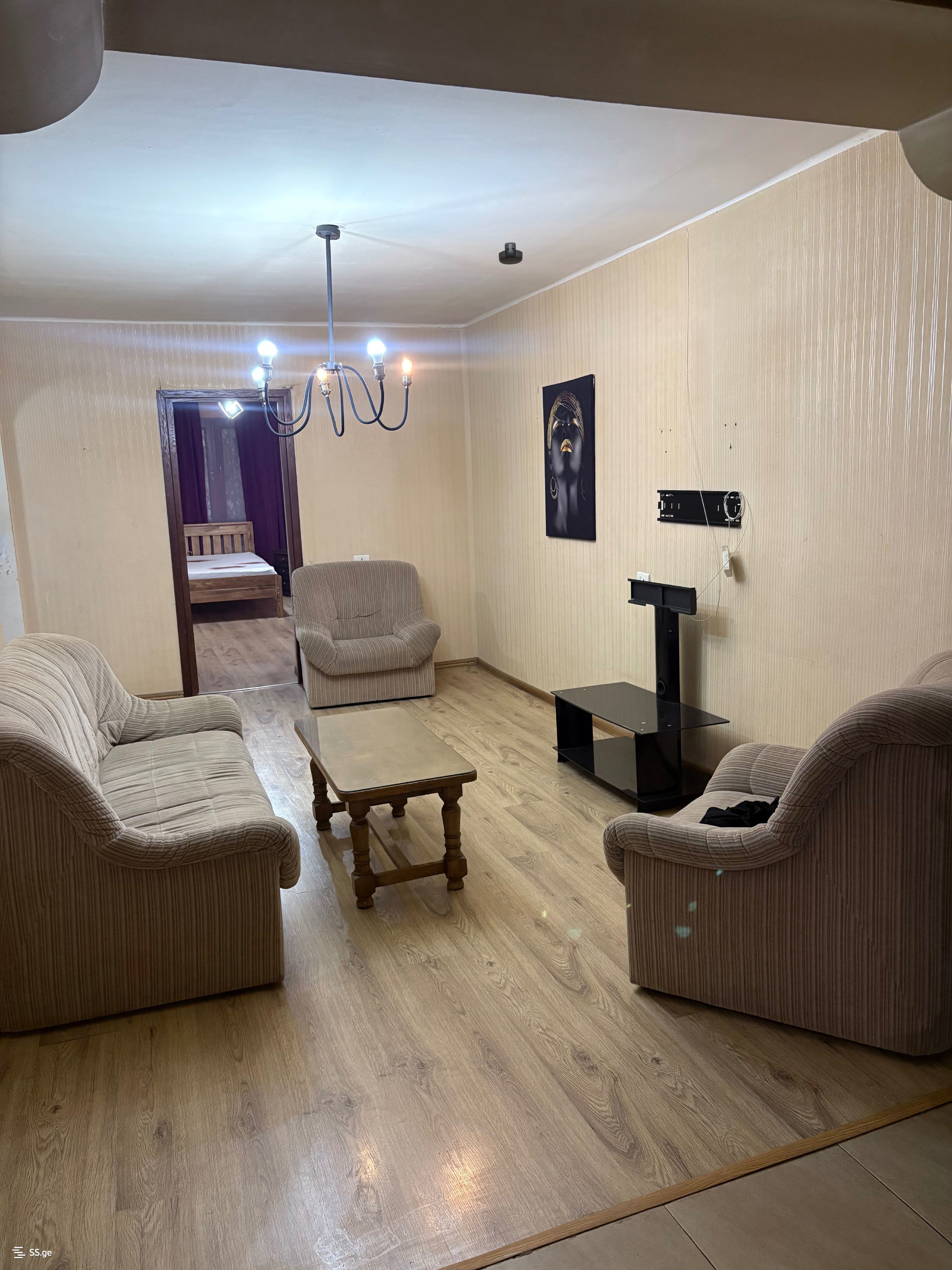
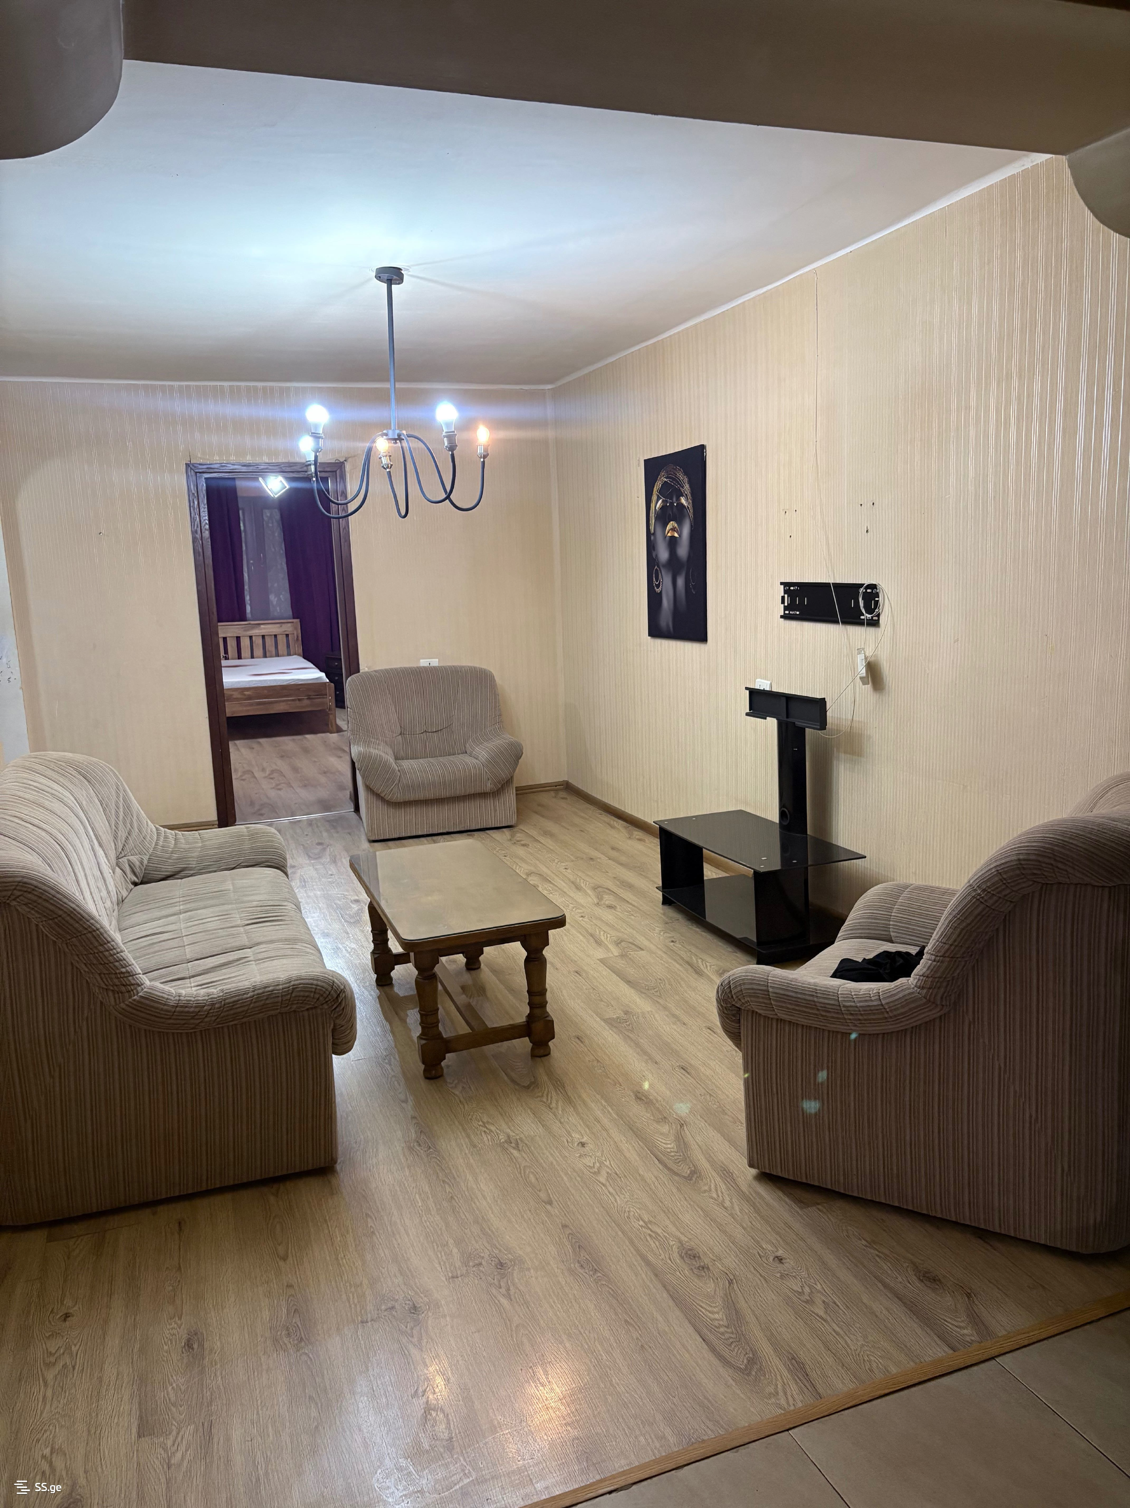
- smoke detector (510, 252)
